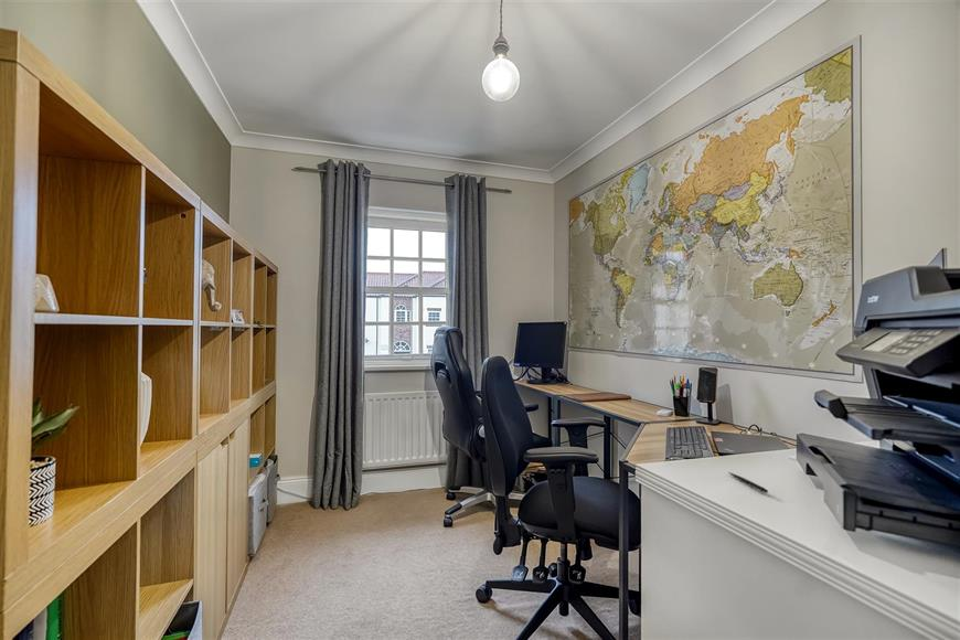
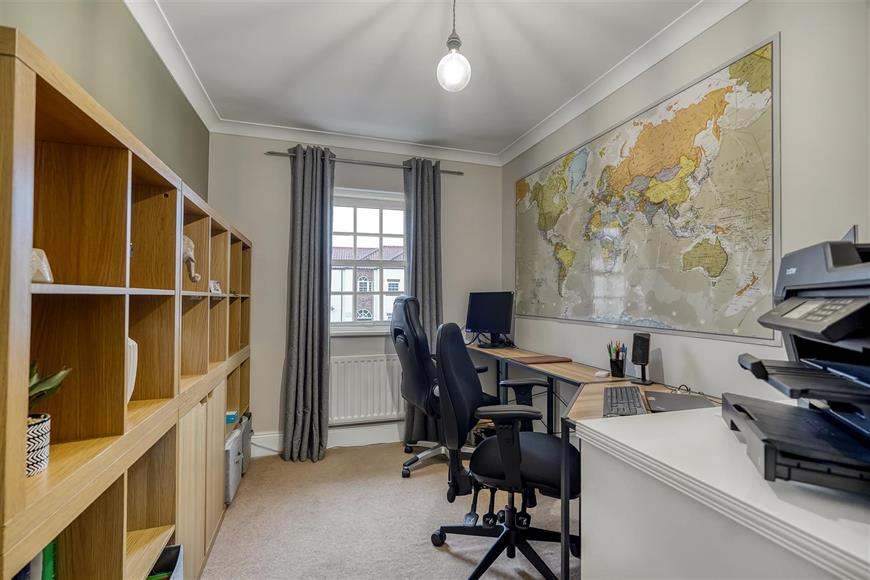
- pen (746, 480)
